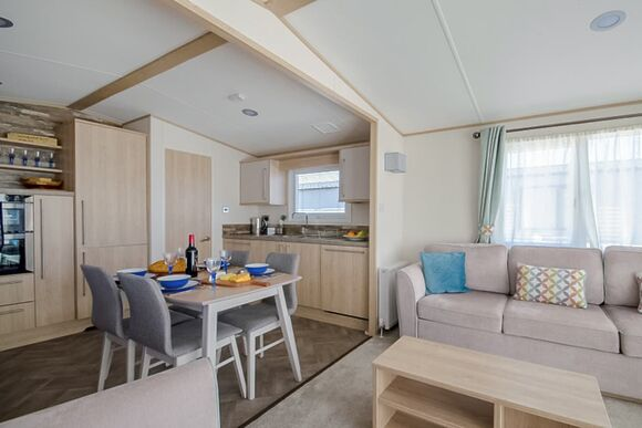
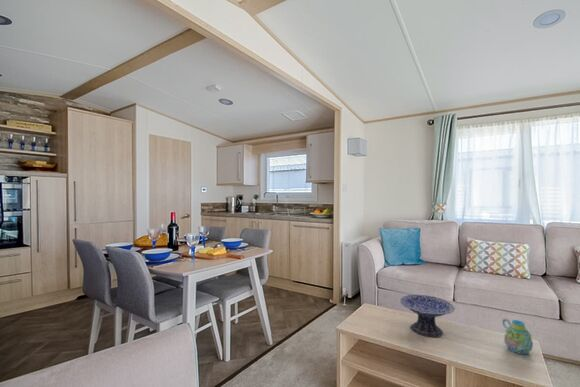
+ decorative bowl (426, 316)
+ mug (515, 334)
